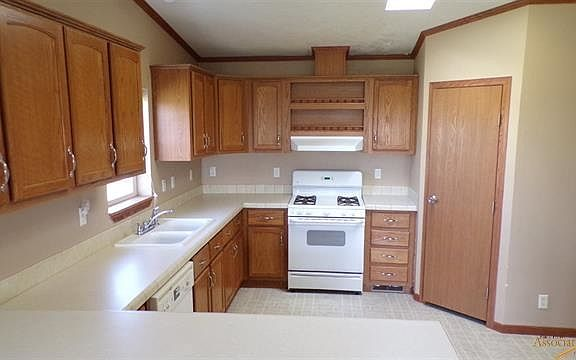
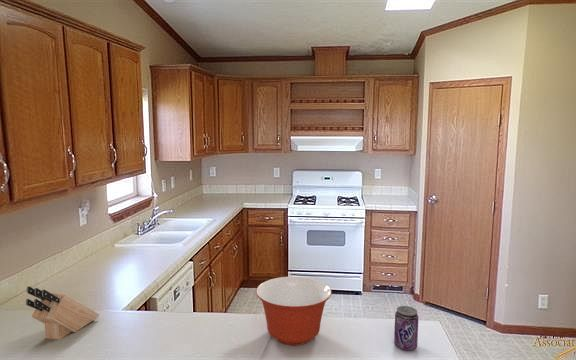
+ beverage can (406, 328)
+ knife block (62, 304)
+ mixing bowl (293, 312)
